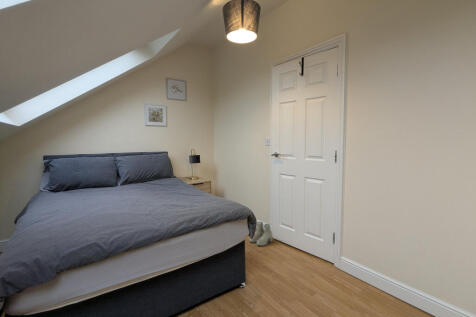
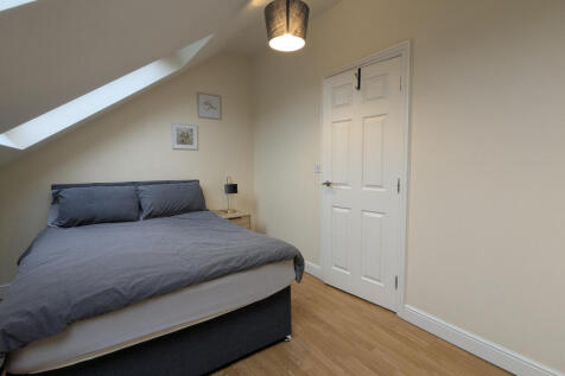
- boots (261, 233)
